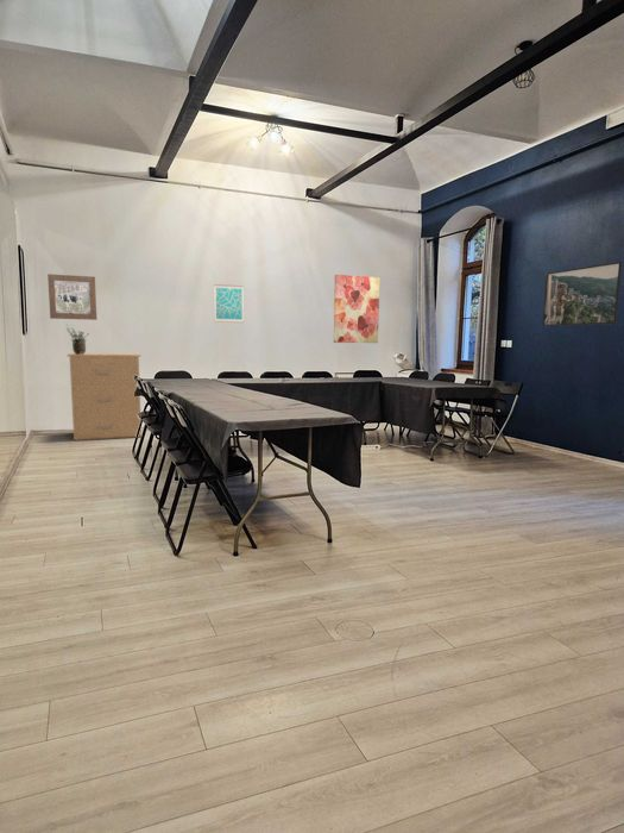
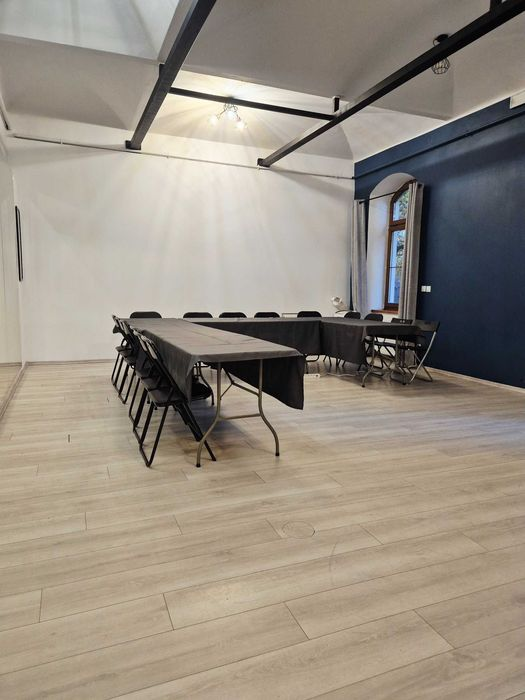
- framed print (579, 296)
- wall art (228, 303)
- filing cabinet (106, 394)
- wall art (73, 296)
- wall art (357, 309)
- potted plant (77, 339)
